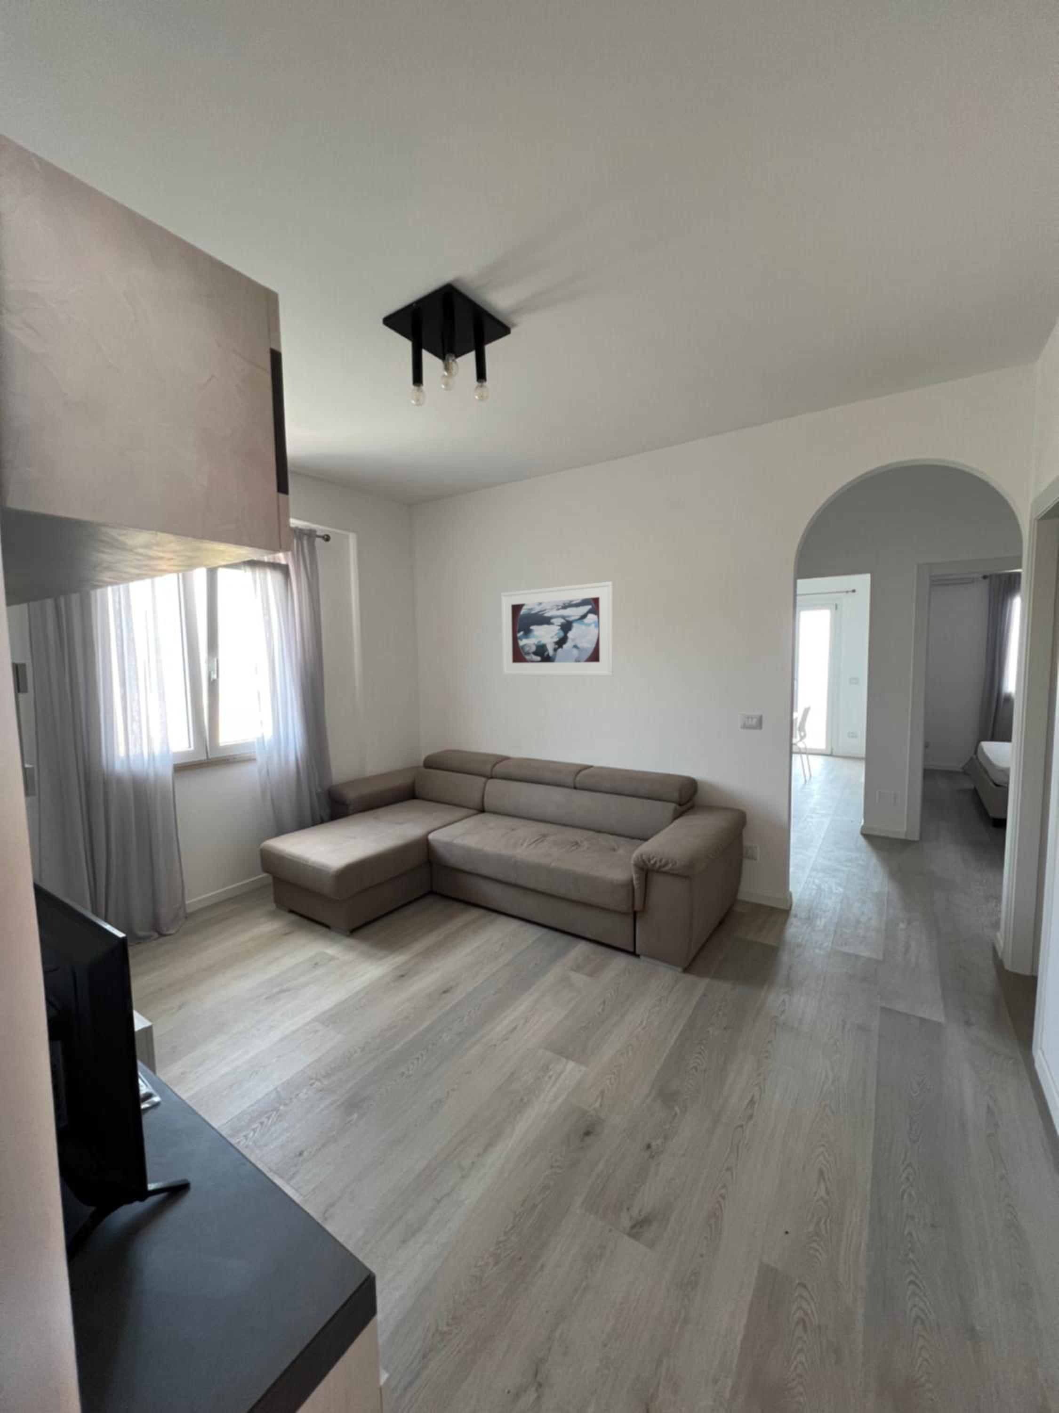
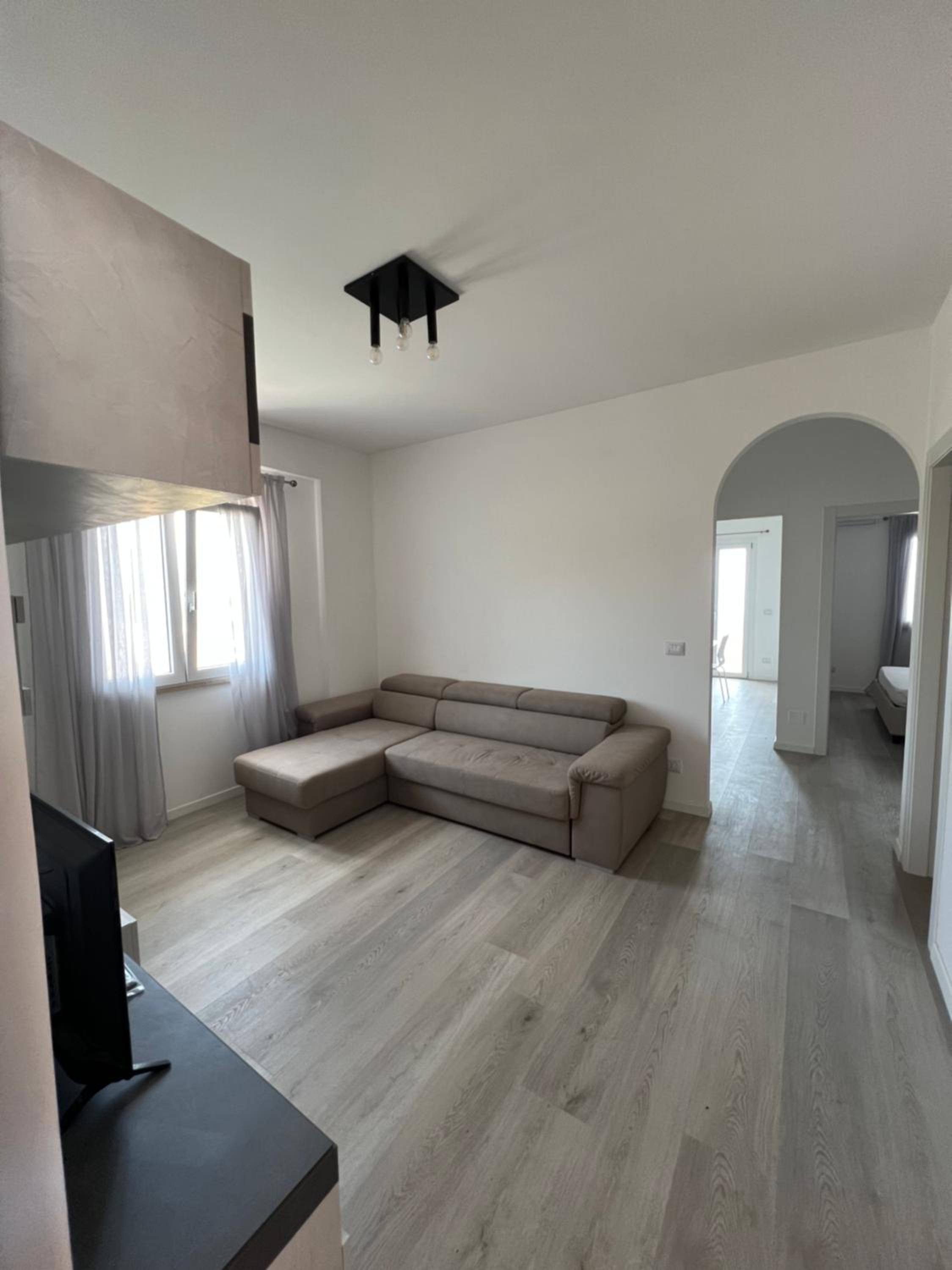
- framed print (554, 632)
